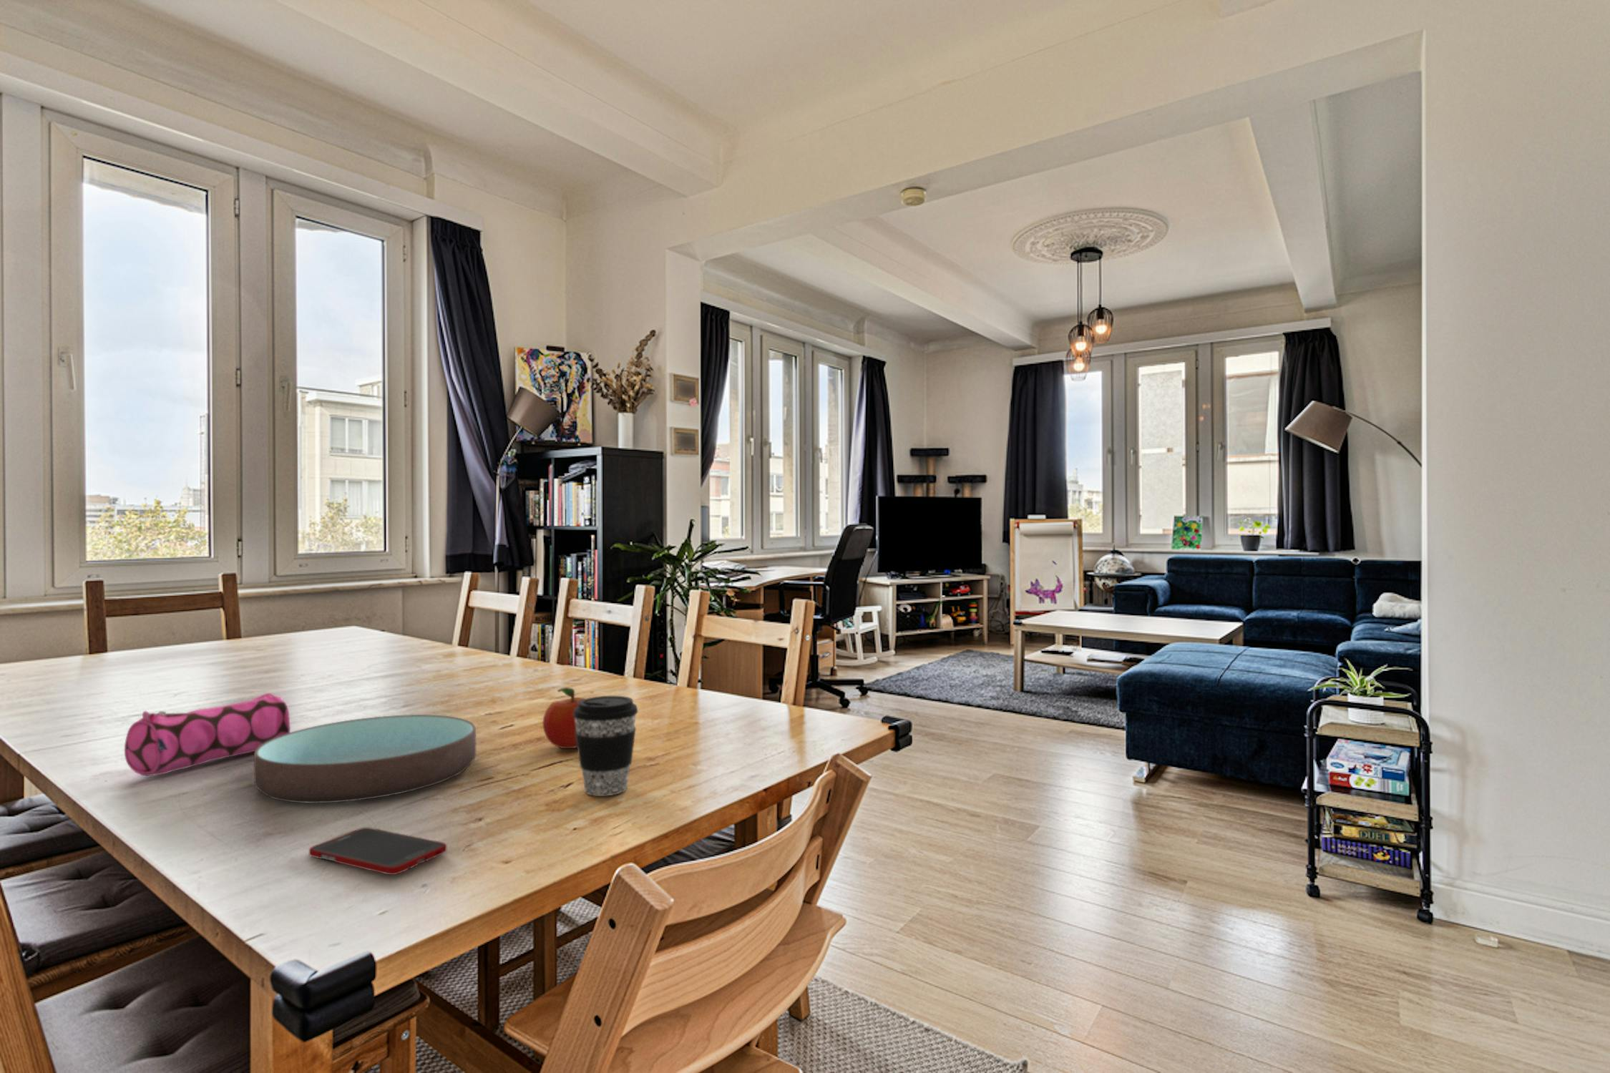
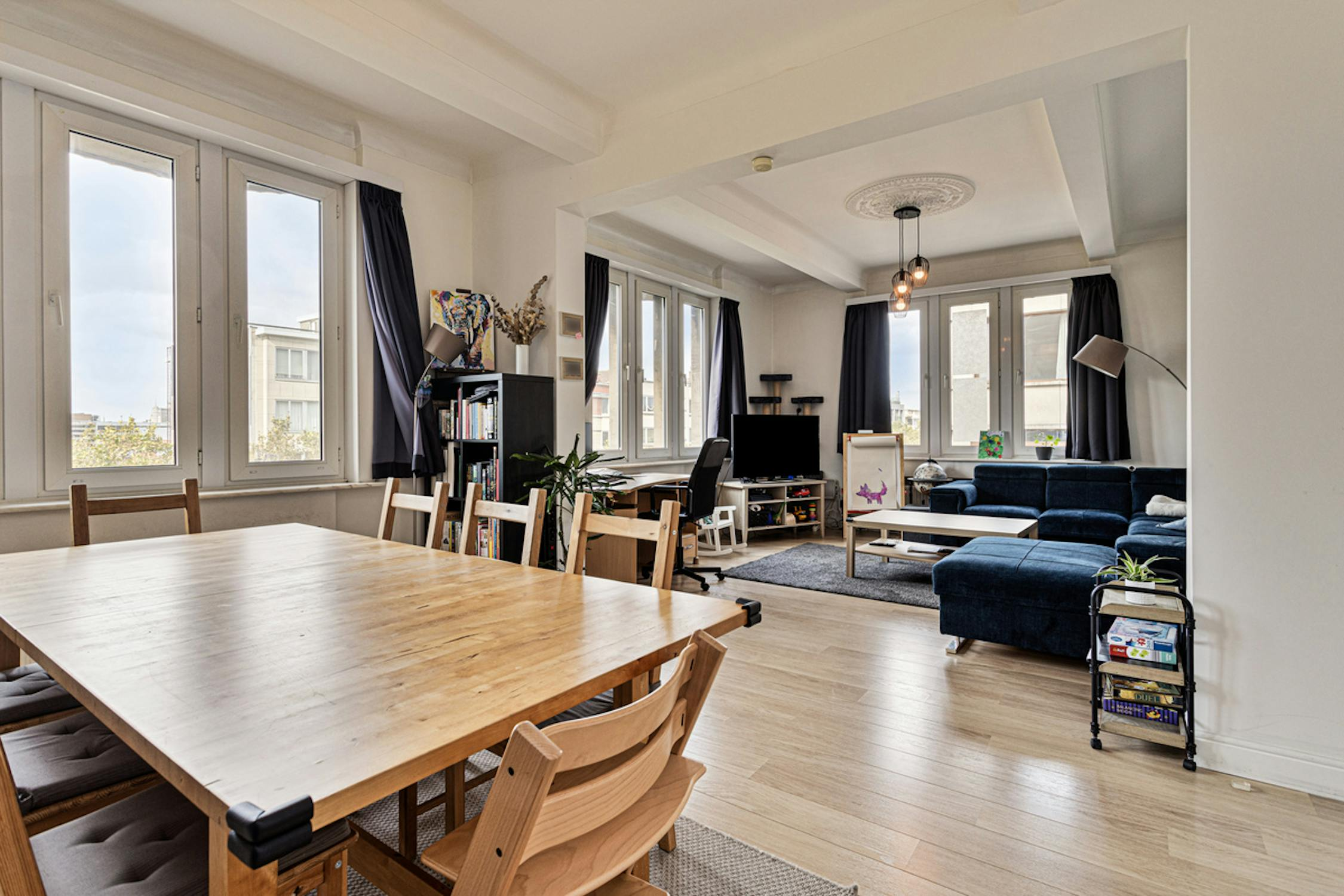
- fruit (571, 717)
- bowl (371, 754)
- cell phone (377, 850)
- pencil case (214, 729)
- coffee cup (606, 745)
